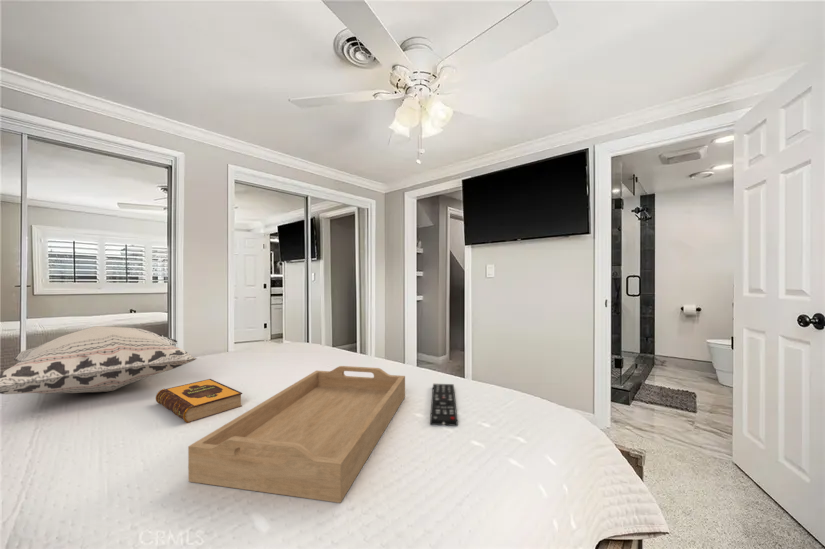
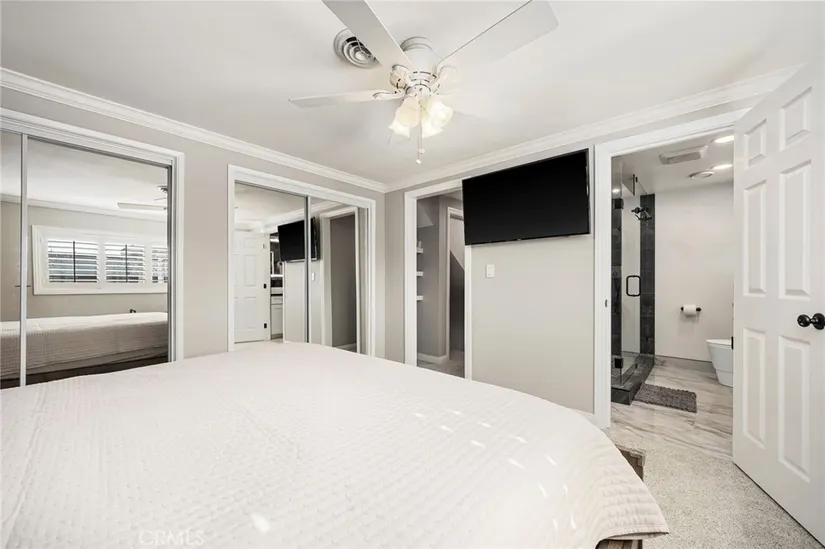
- hardback book (198, 399)
- decorative pillow (104, 358)
- serving tray (324, 411)
- remote control (443, 401)
